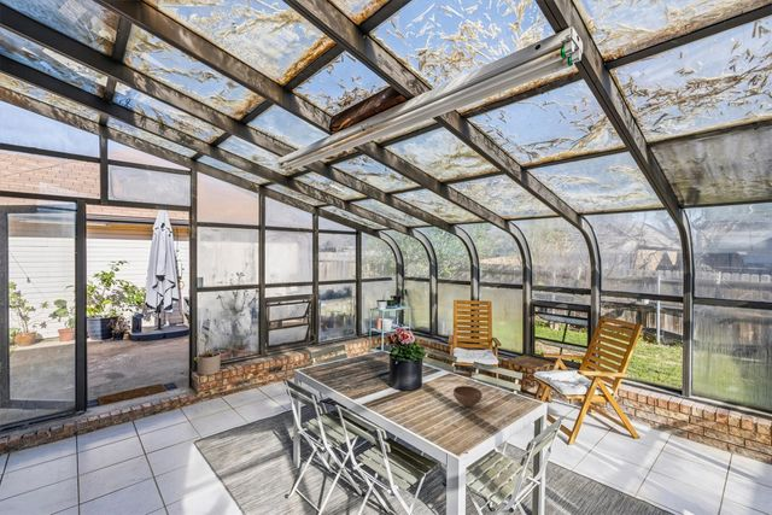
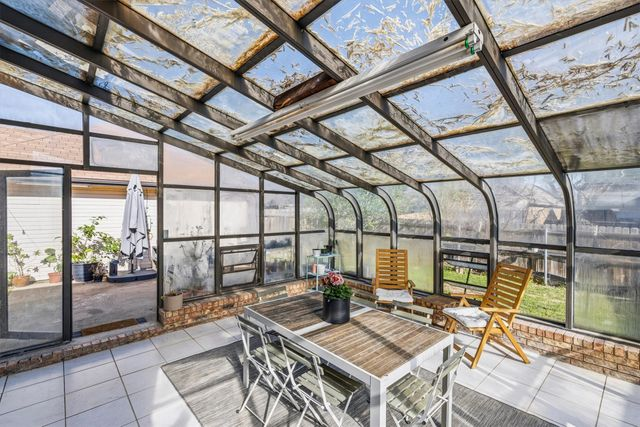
- bowl (467, 398)
